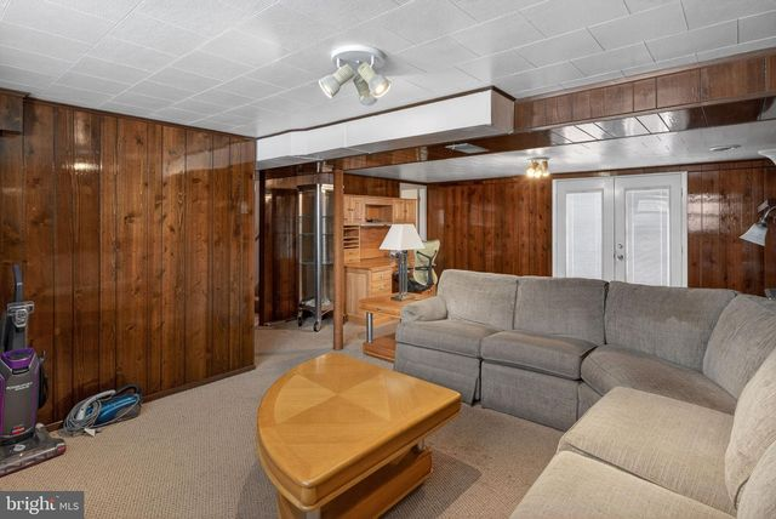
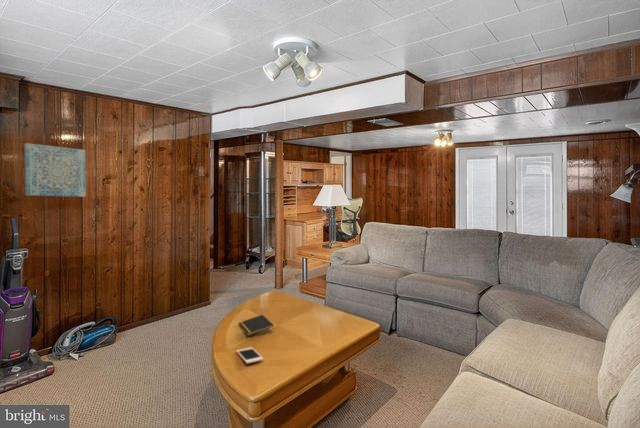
+ cell phone (249, 355)
+ wall art (56, 171)
+ notepad (255, 324)
